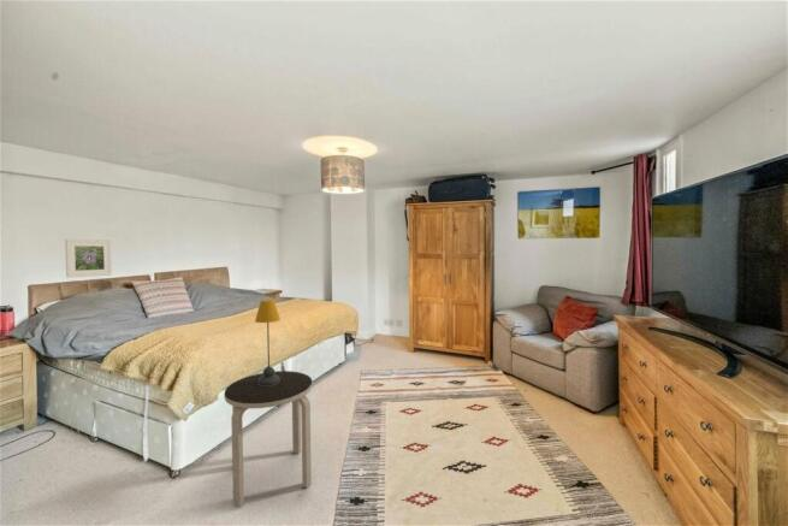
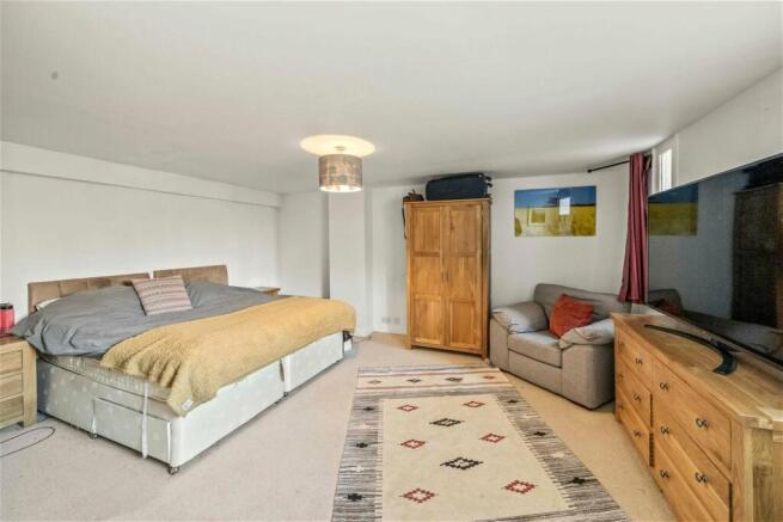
- side table (292, 430)
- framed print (89, 258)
- table lamp (268, 341)
